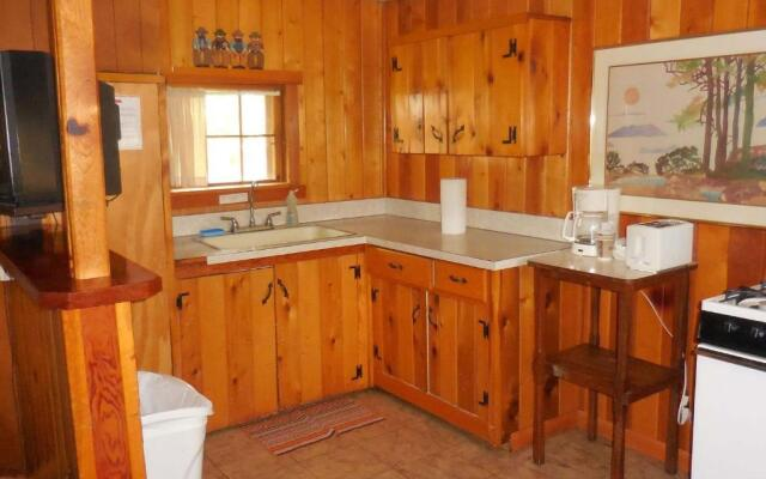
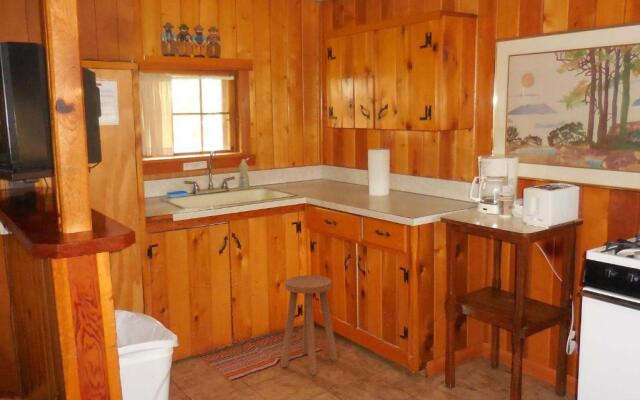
+ stool (308, 322)
